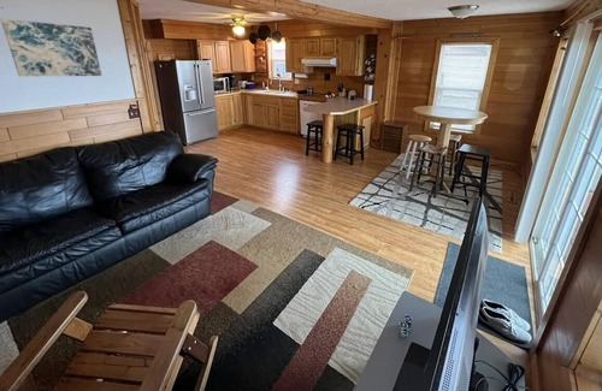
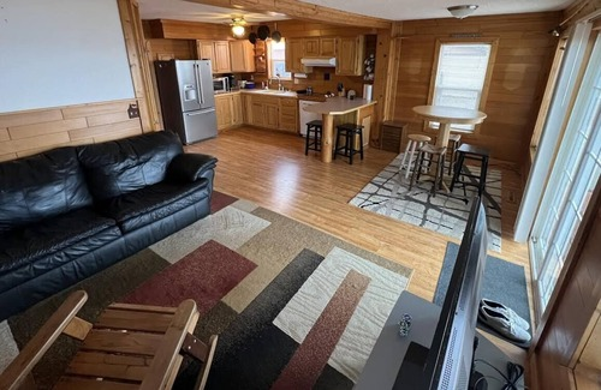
- wall art (57, 51)
